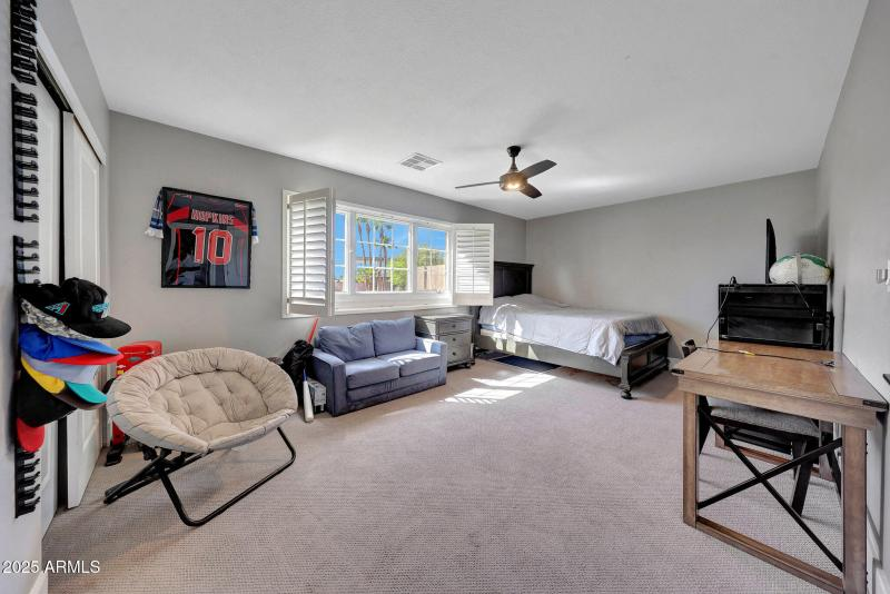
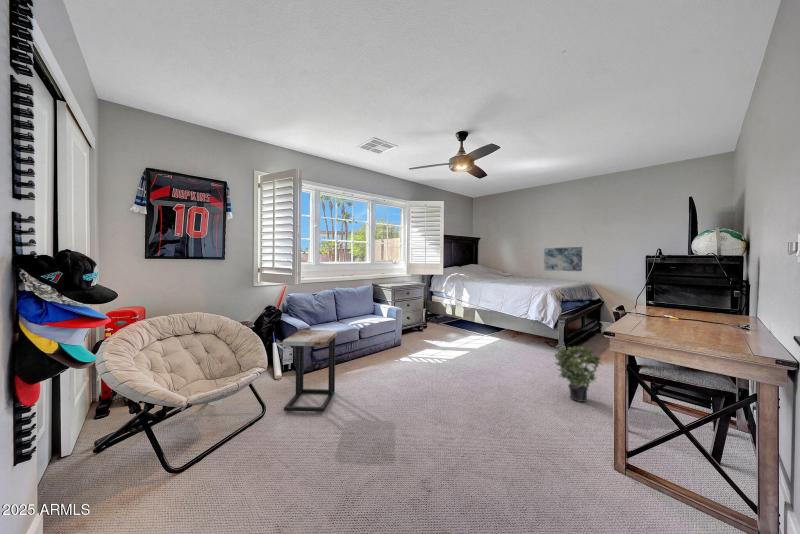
+ wall art (562, 259)
+ side table (303, 368)
+ potted plant (574, 371)
